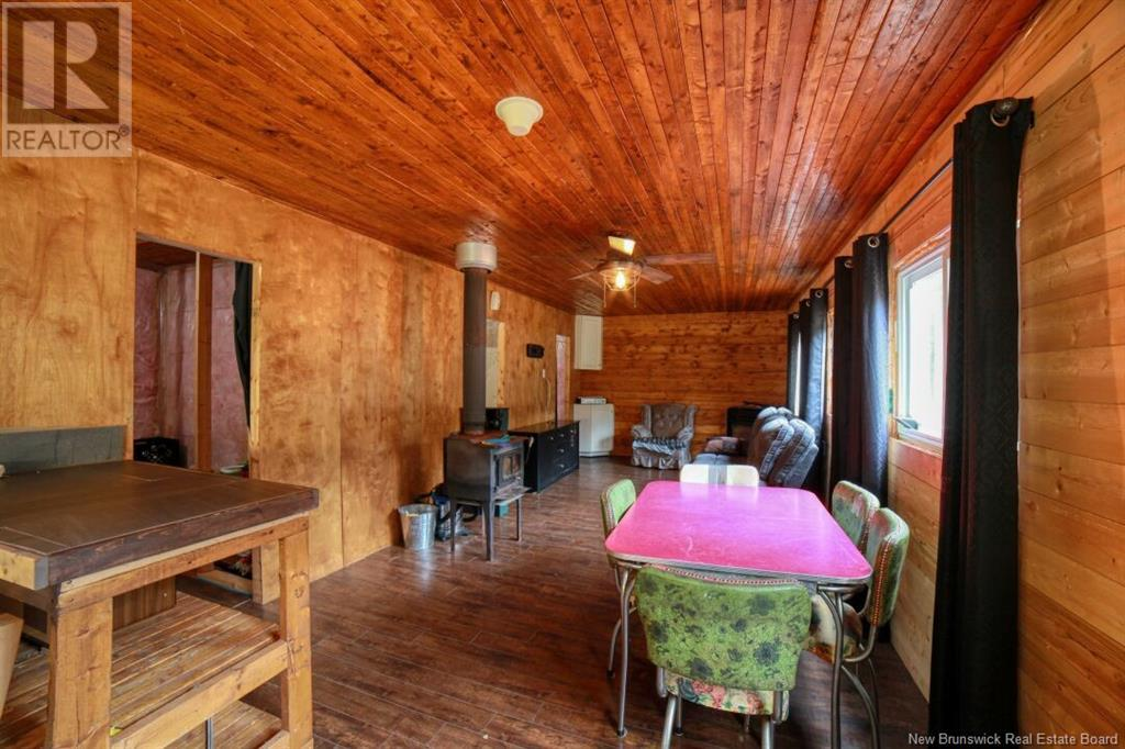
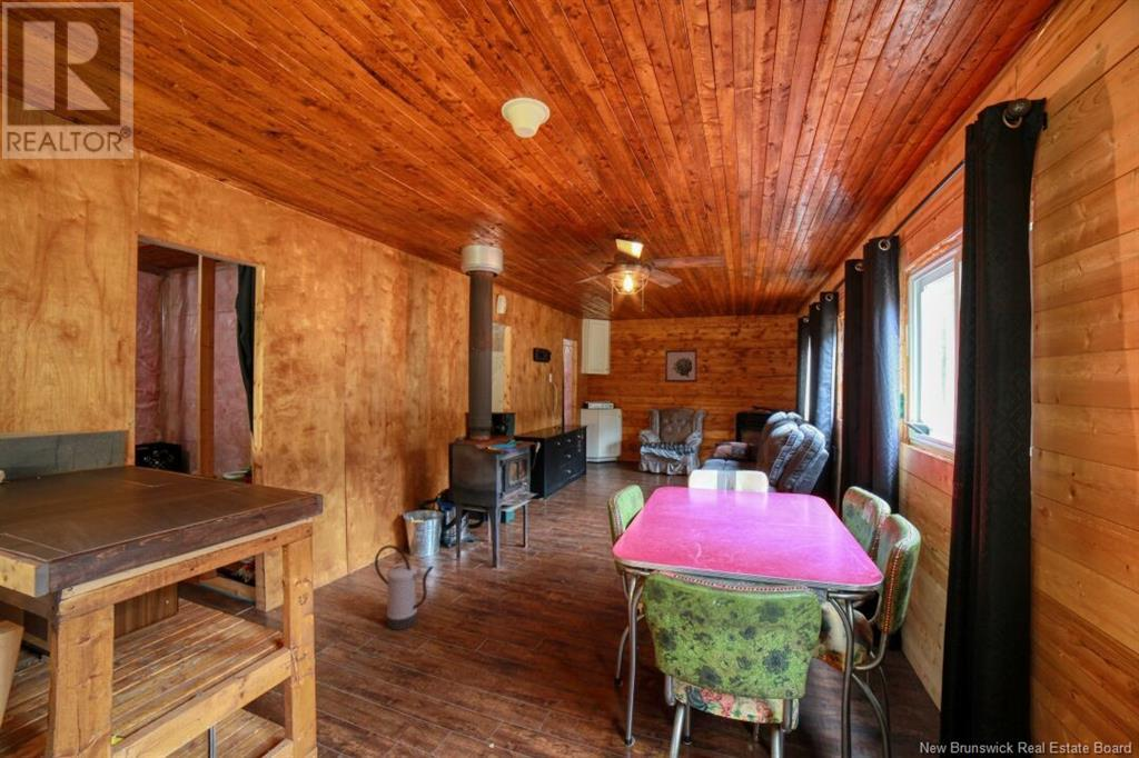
+ watering can (403, 584)
+ wall art (681, 366)
